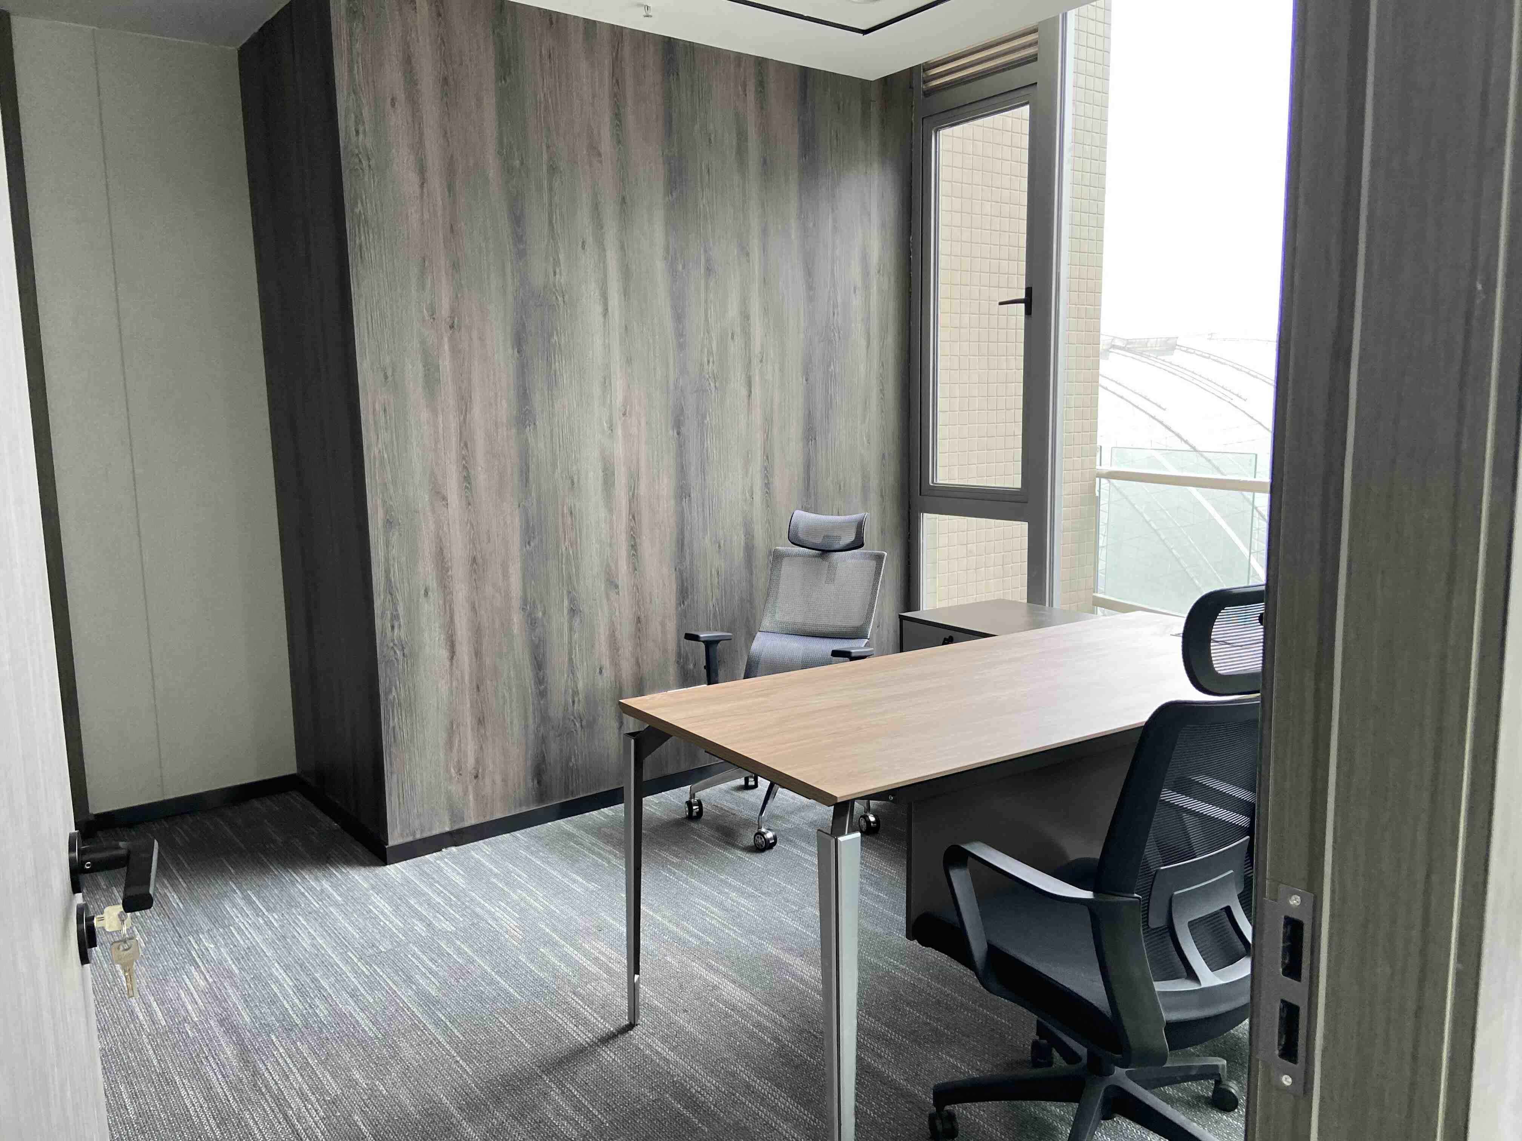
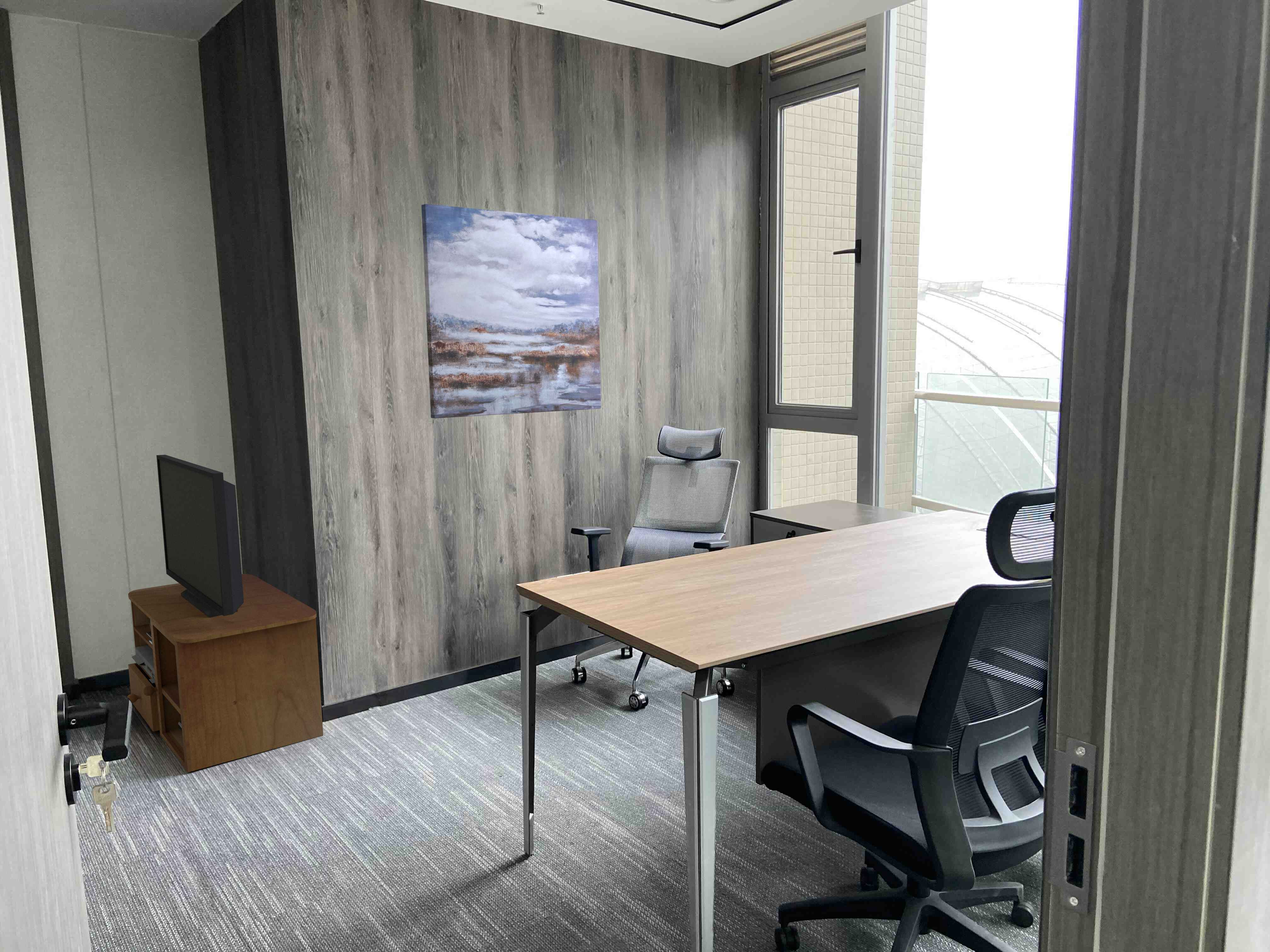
+ tv stand (209, 594)
+ wall art (518, 314)
